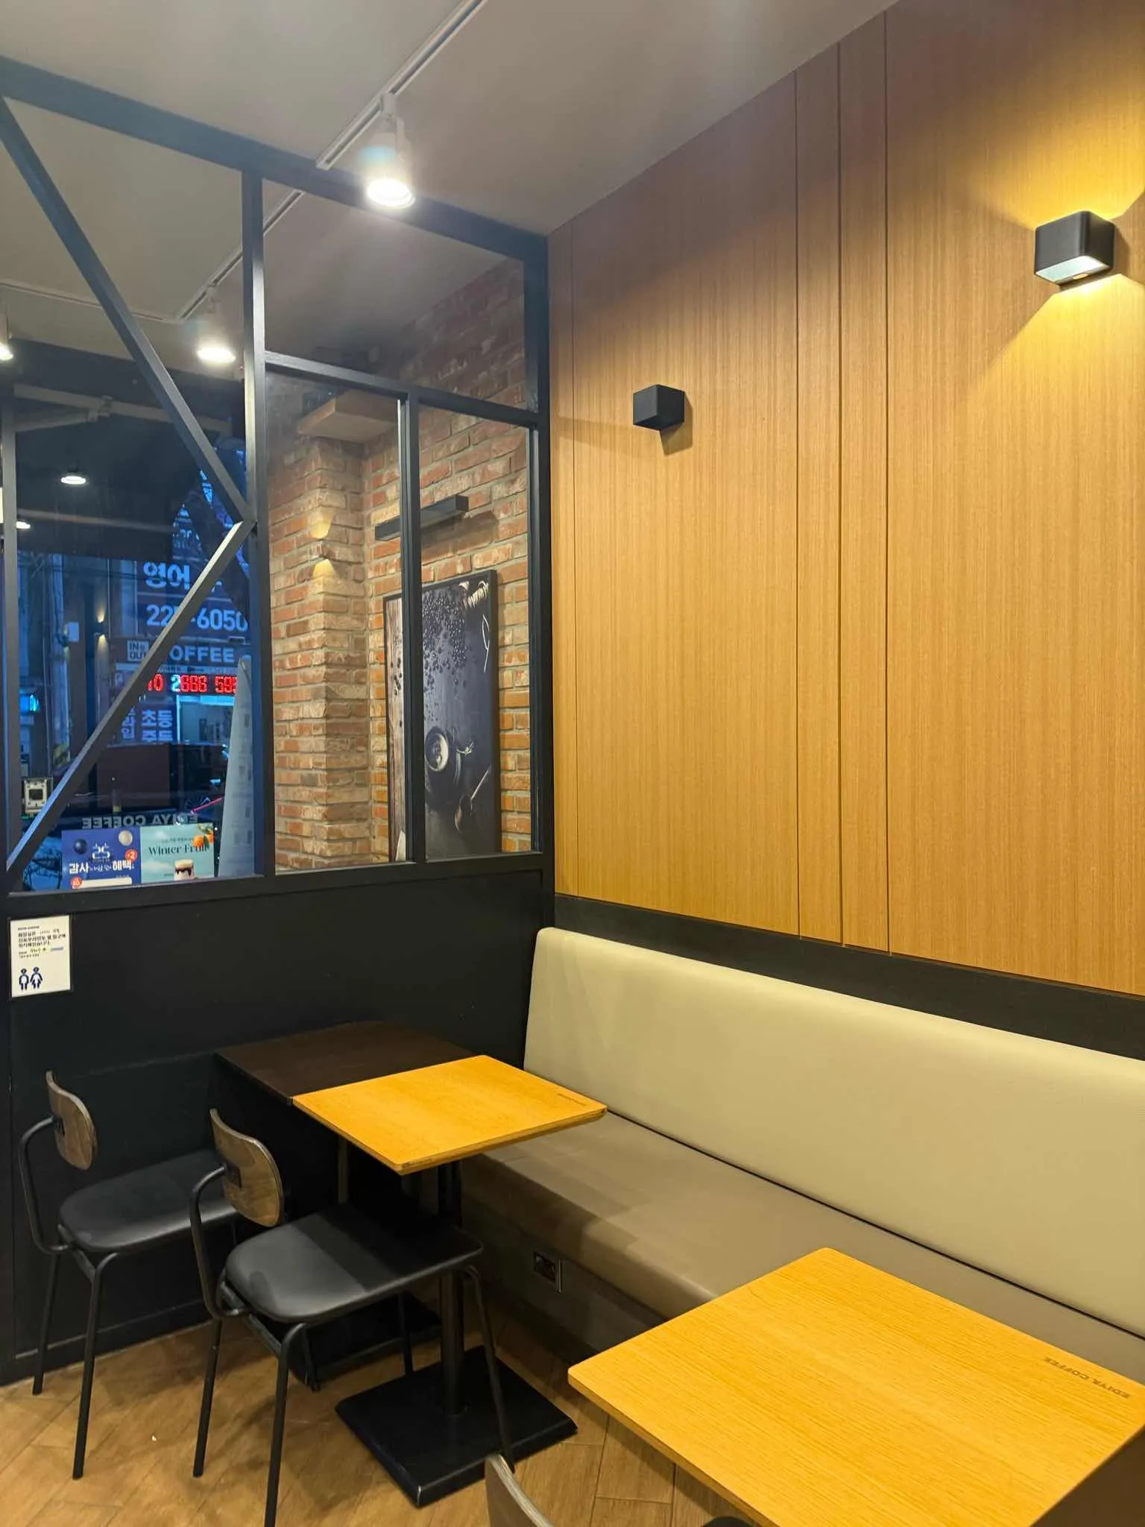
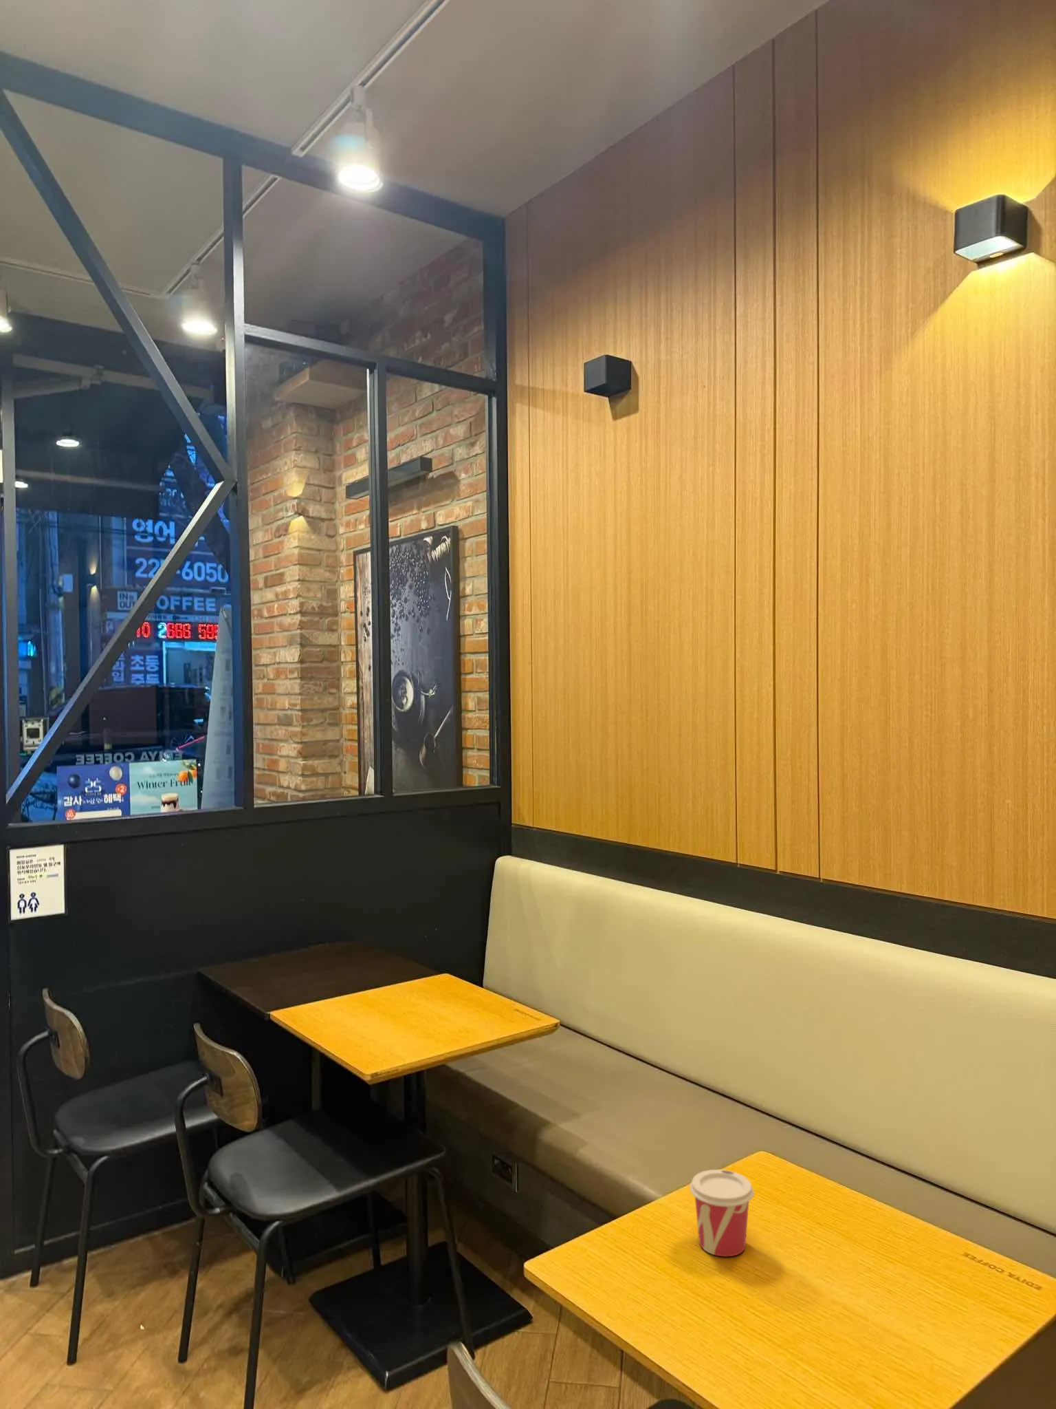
+ cup (722, 1214)
